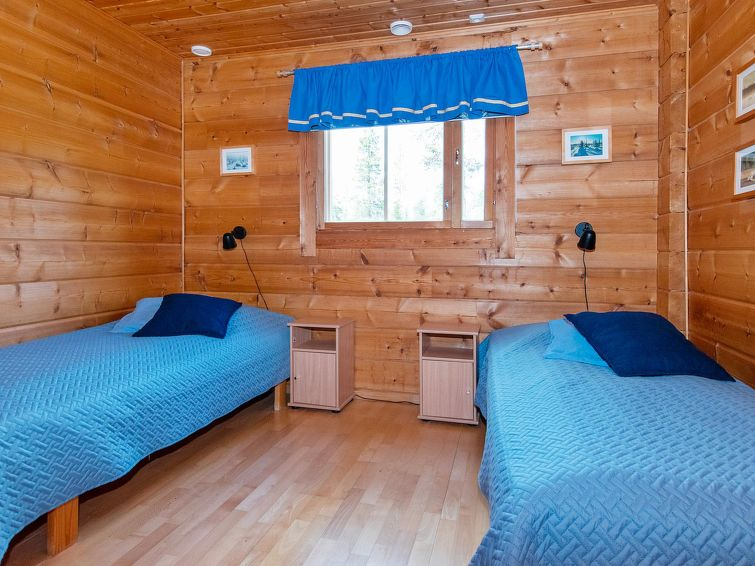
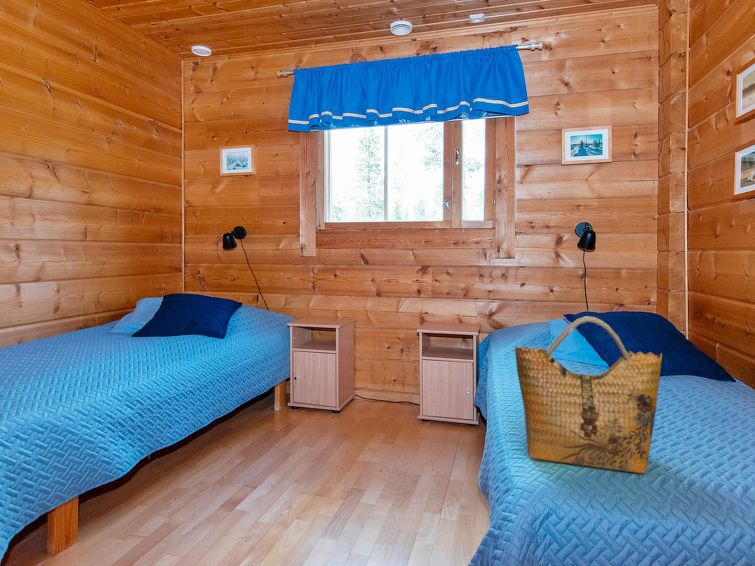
+ grocery bag (584, 385)
